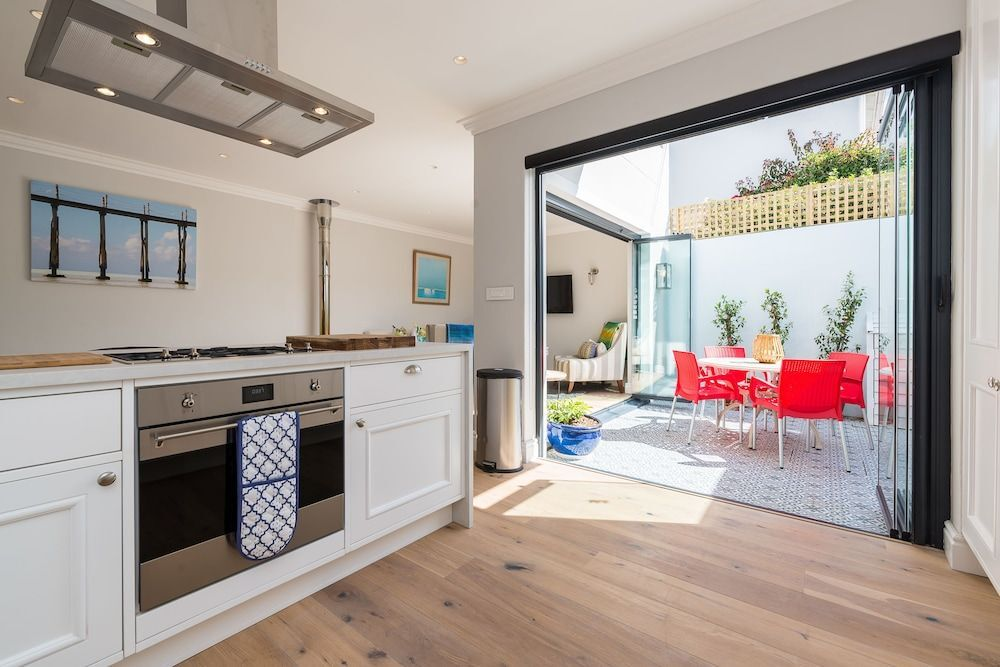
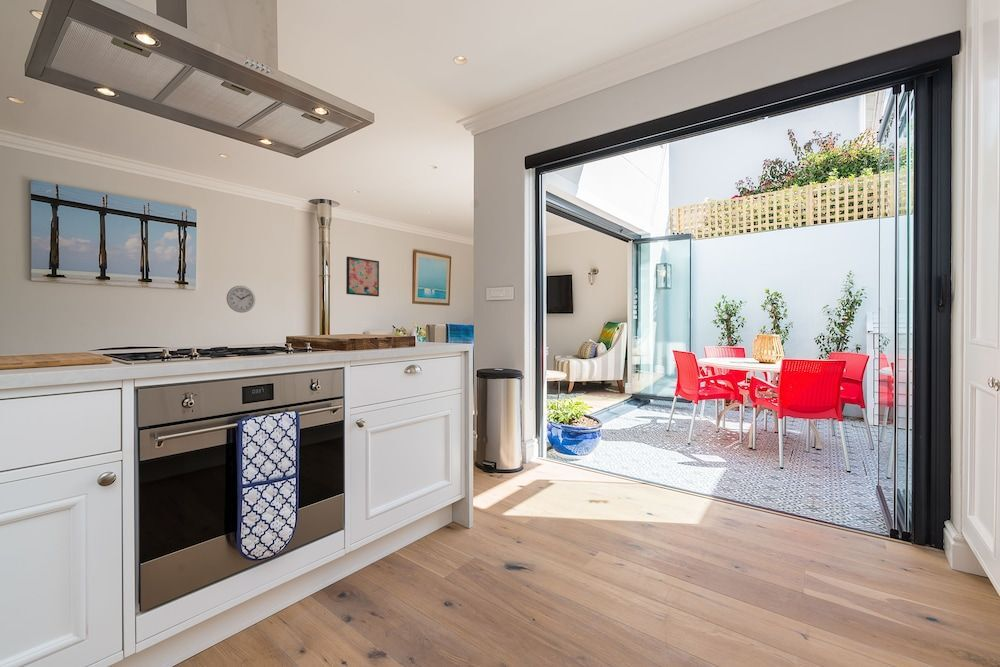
+ wall art (363, 277)
+ wall clock (241, 299)
